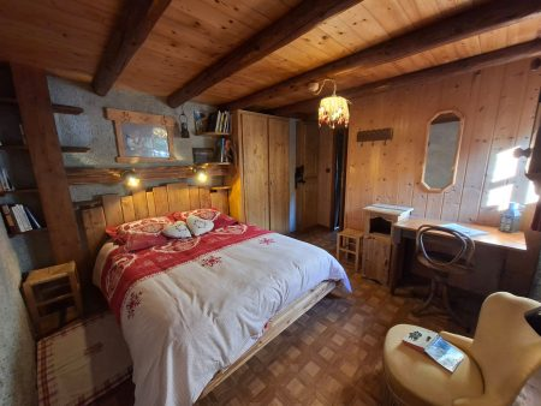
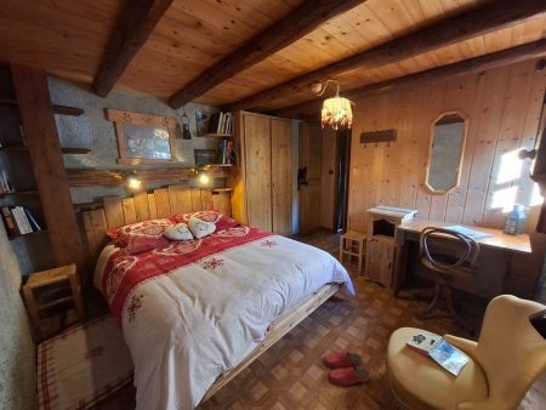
+ slippers (345, 365)
